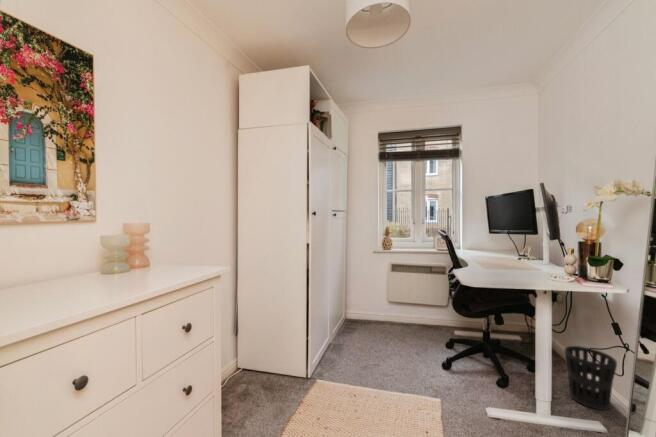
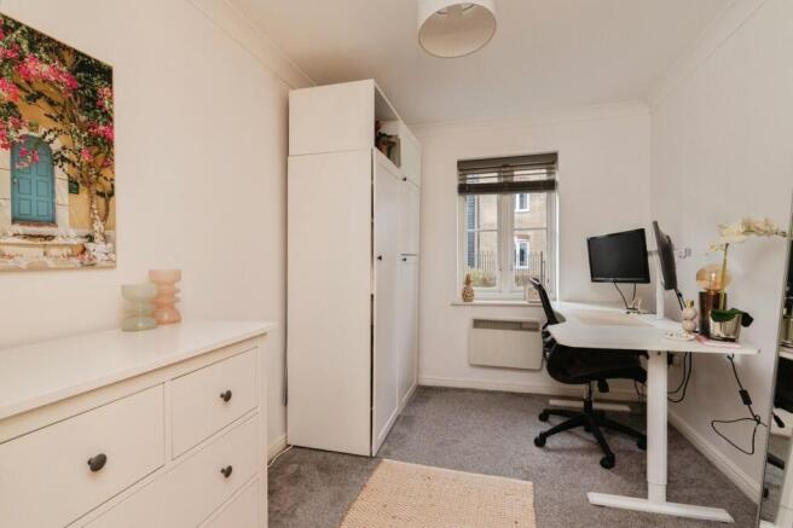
- wastebasket (588, 378)
